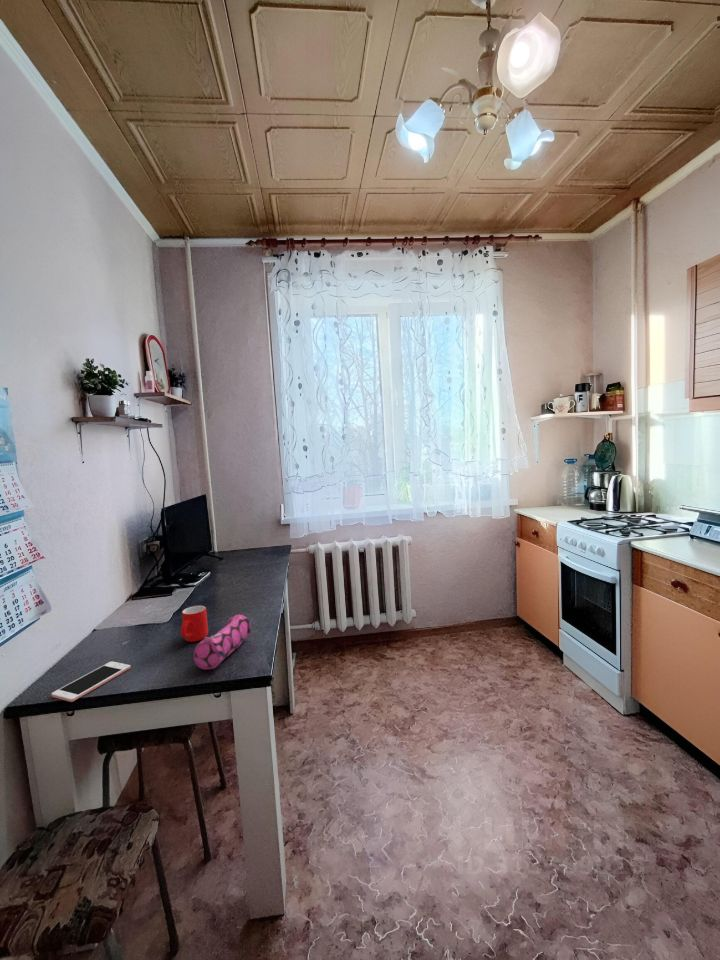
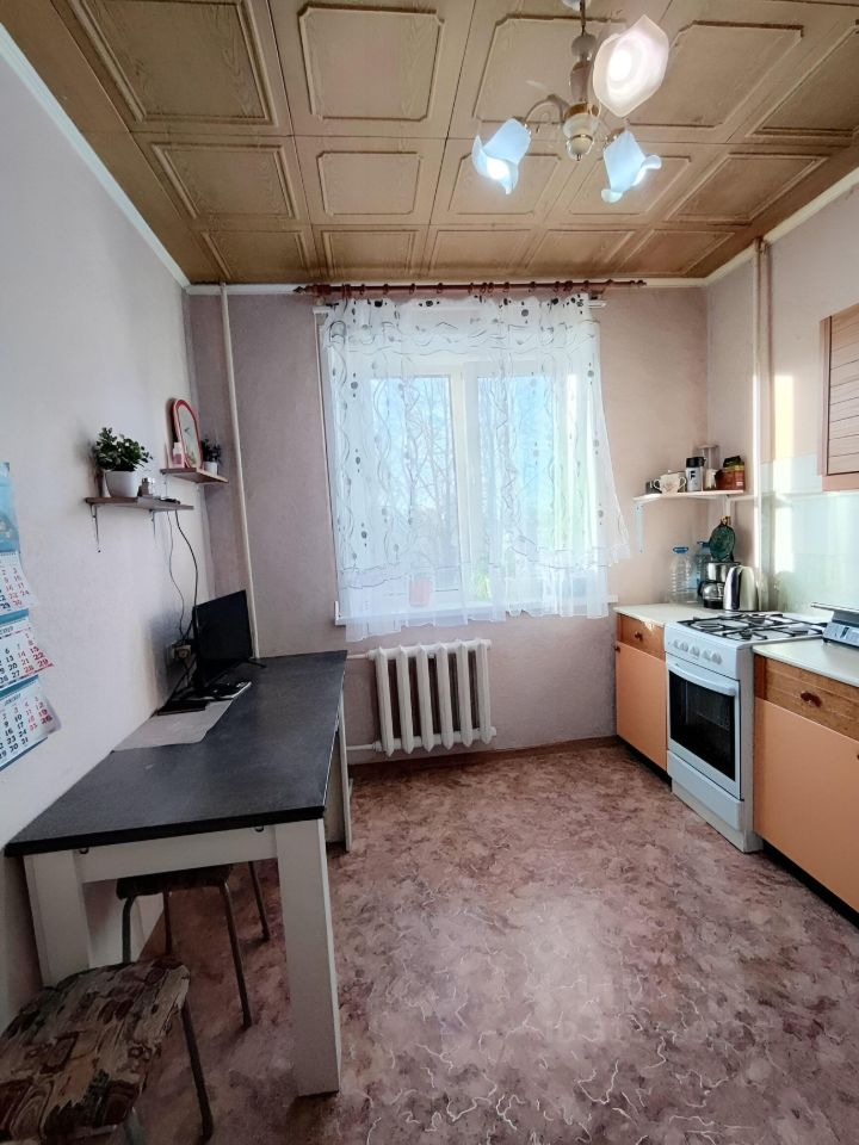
- pencil case (225, 638)
- mug (192, 626)
- cell phone (93, 680)
